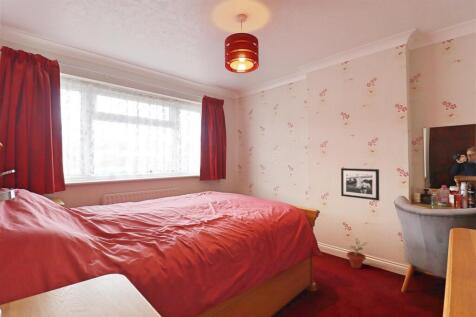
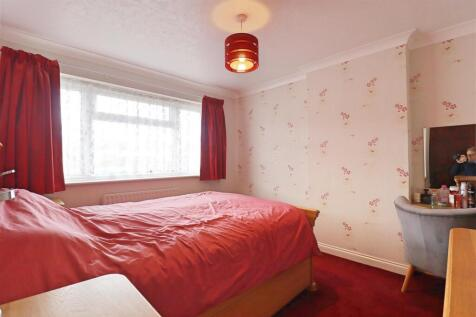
- picture frame (359, 183)
- potted plant (356, 252)
